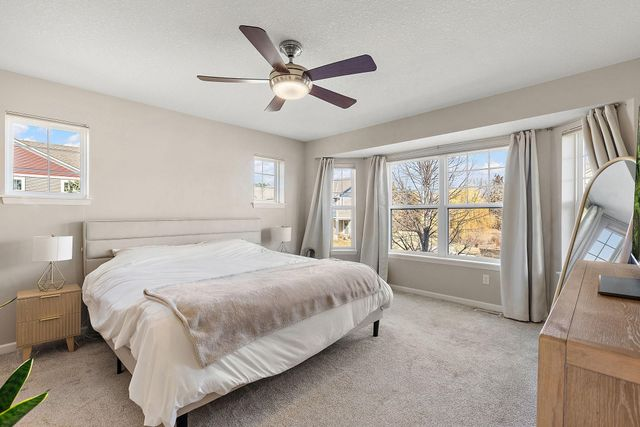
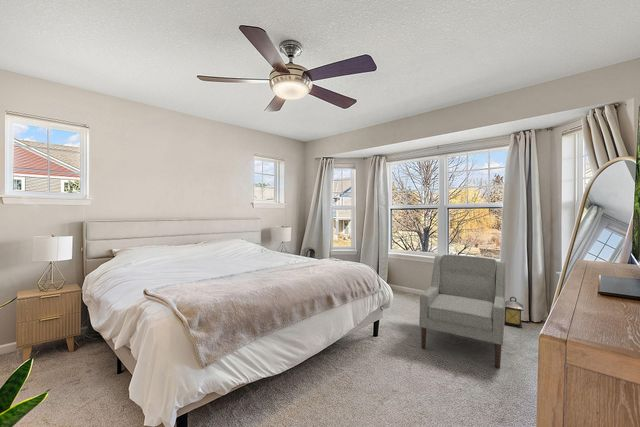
+ lantern (512, 310)
+ chair (463, 301)
